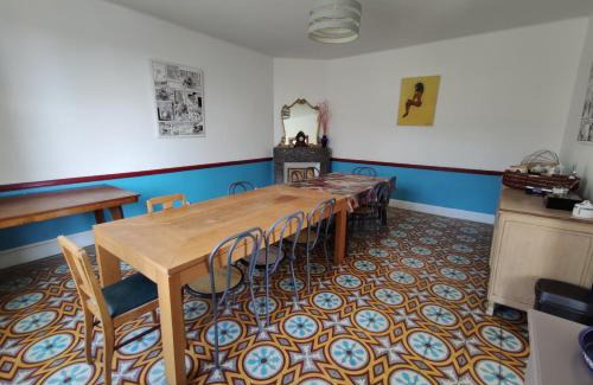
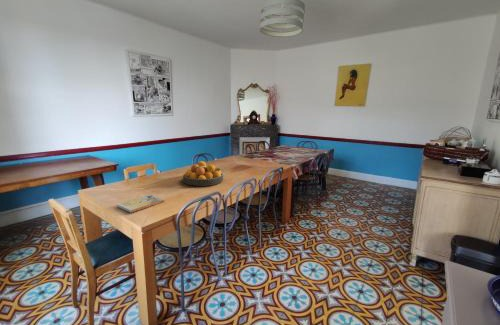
+ fruit bowl (203, 171)
+ book (141, 202)
